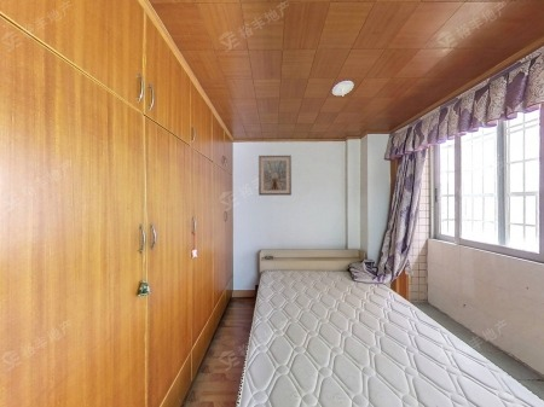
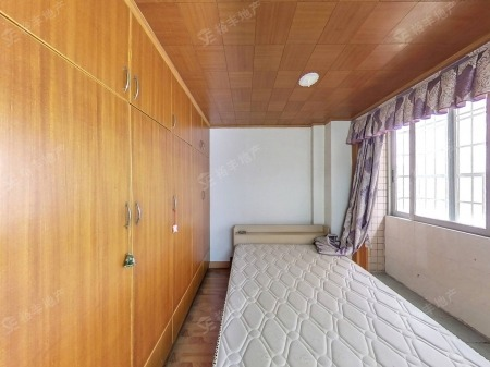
- picture frame (274, 175)
